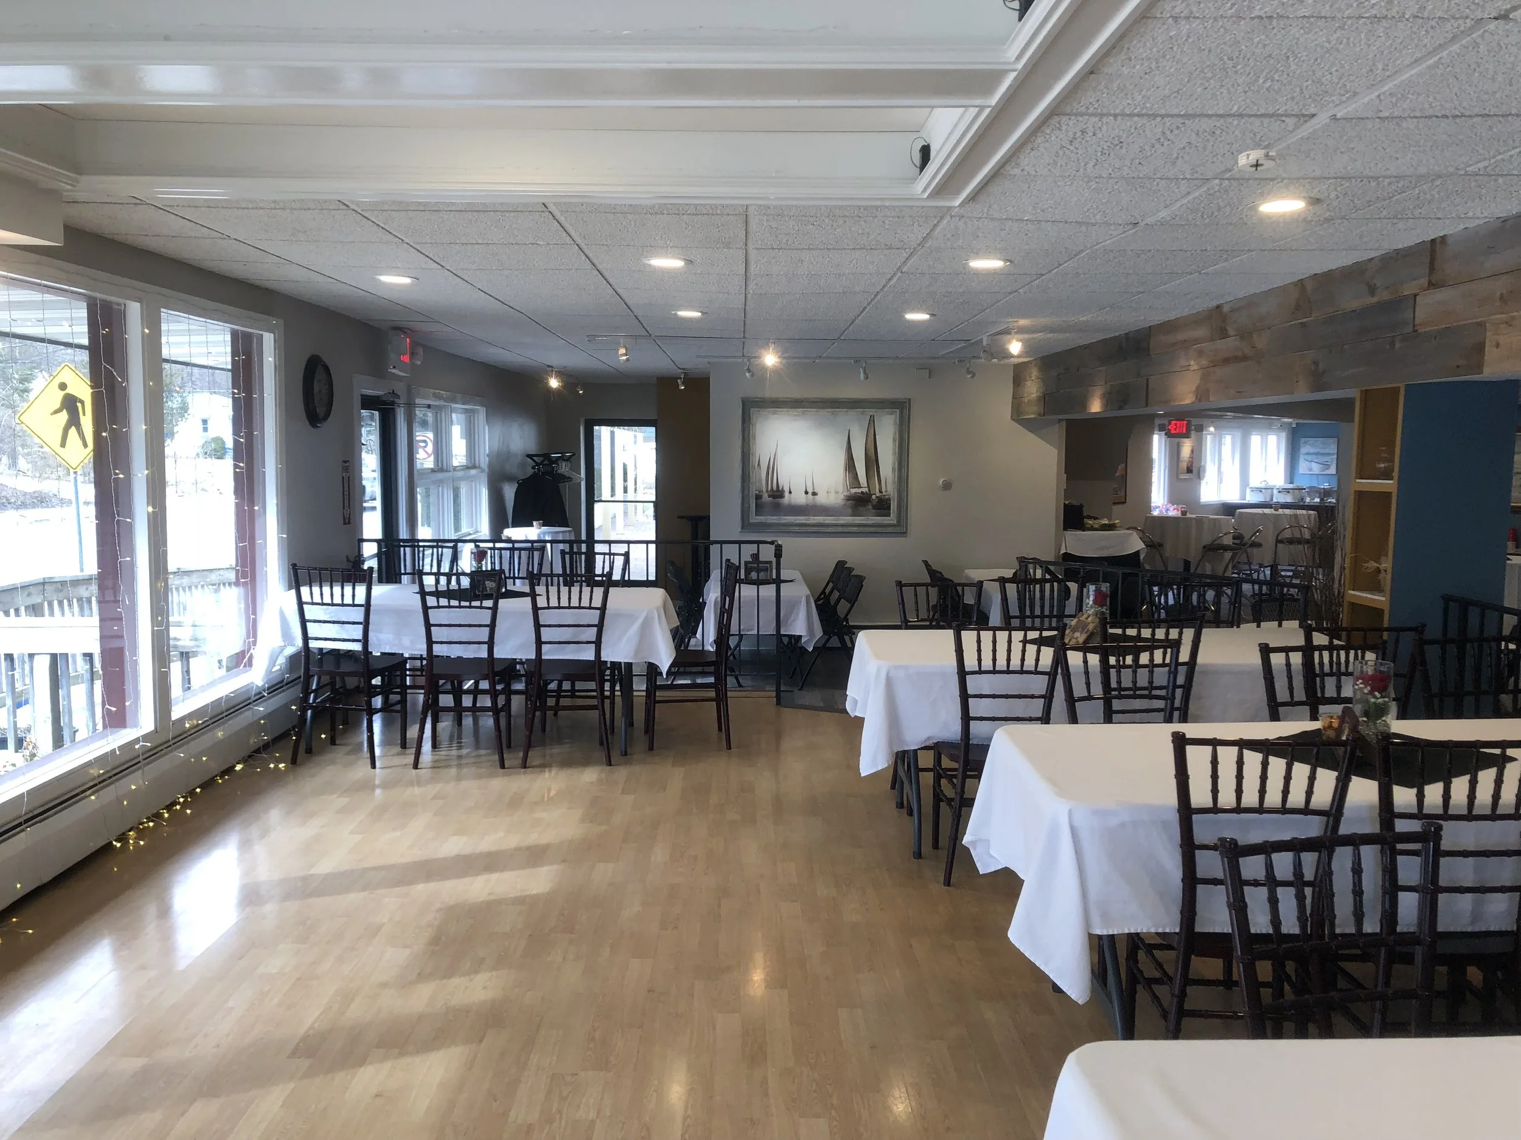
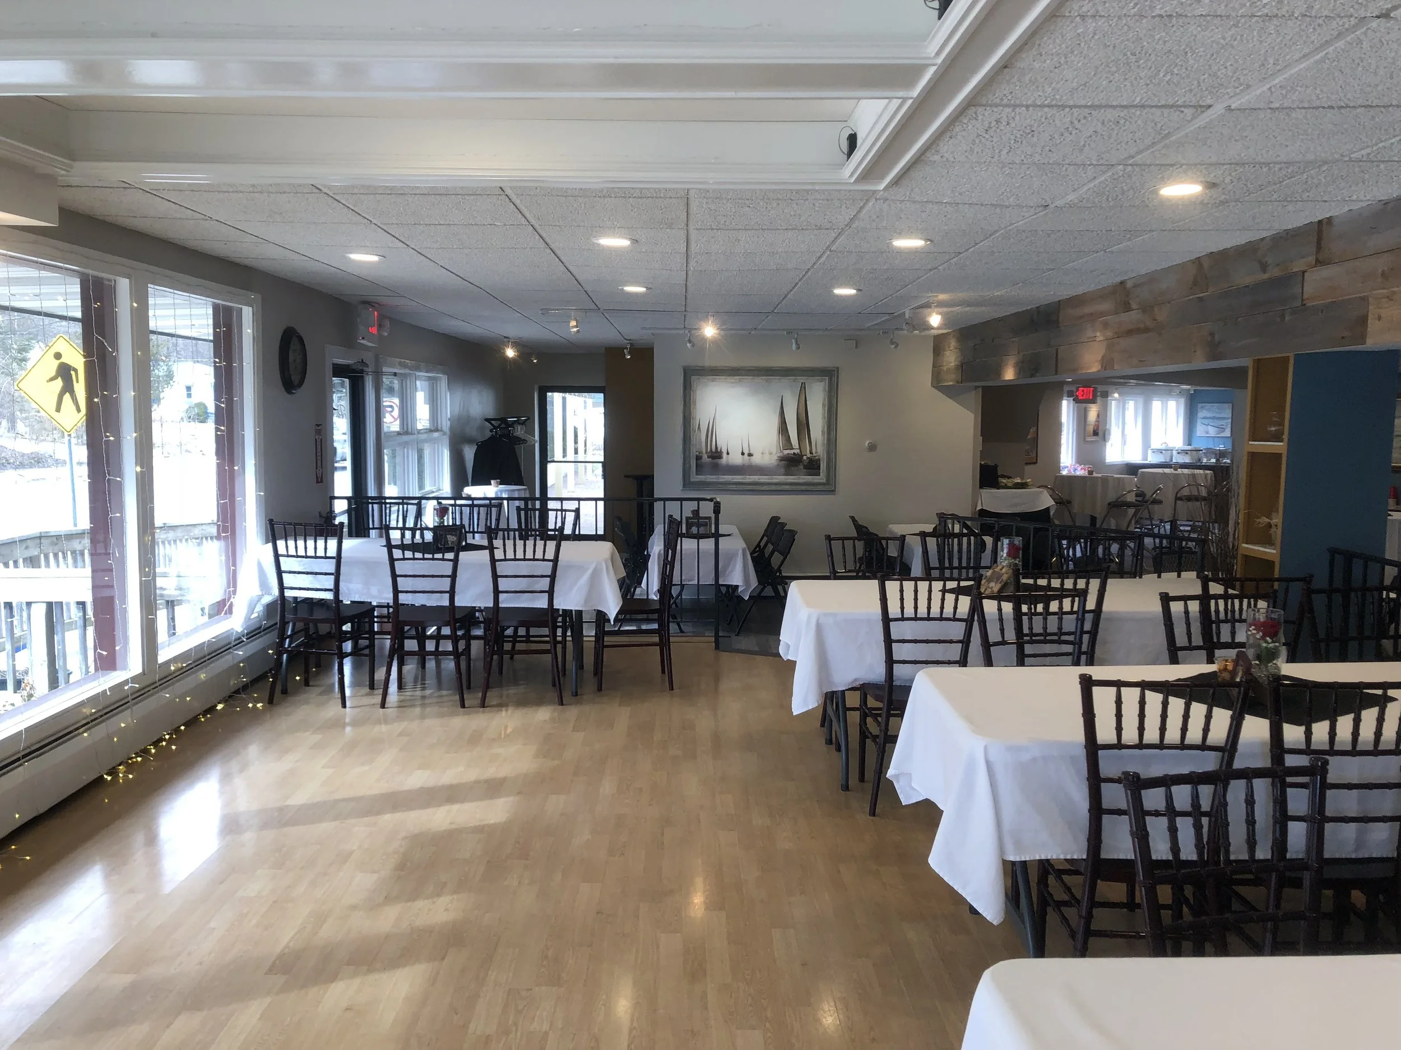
- smoke detector (1255, 160)
